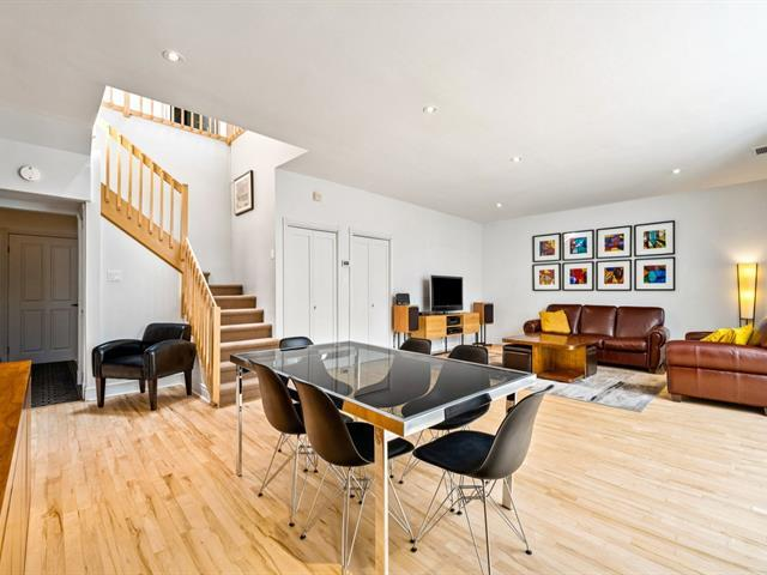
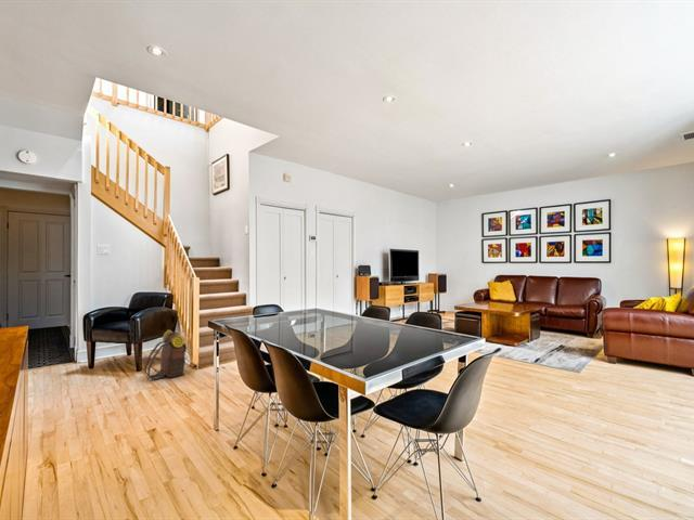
+ backpack (166, 353)
